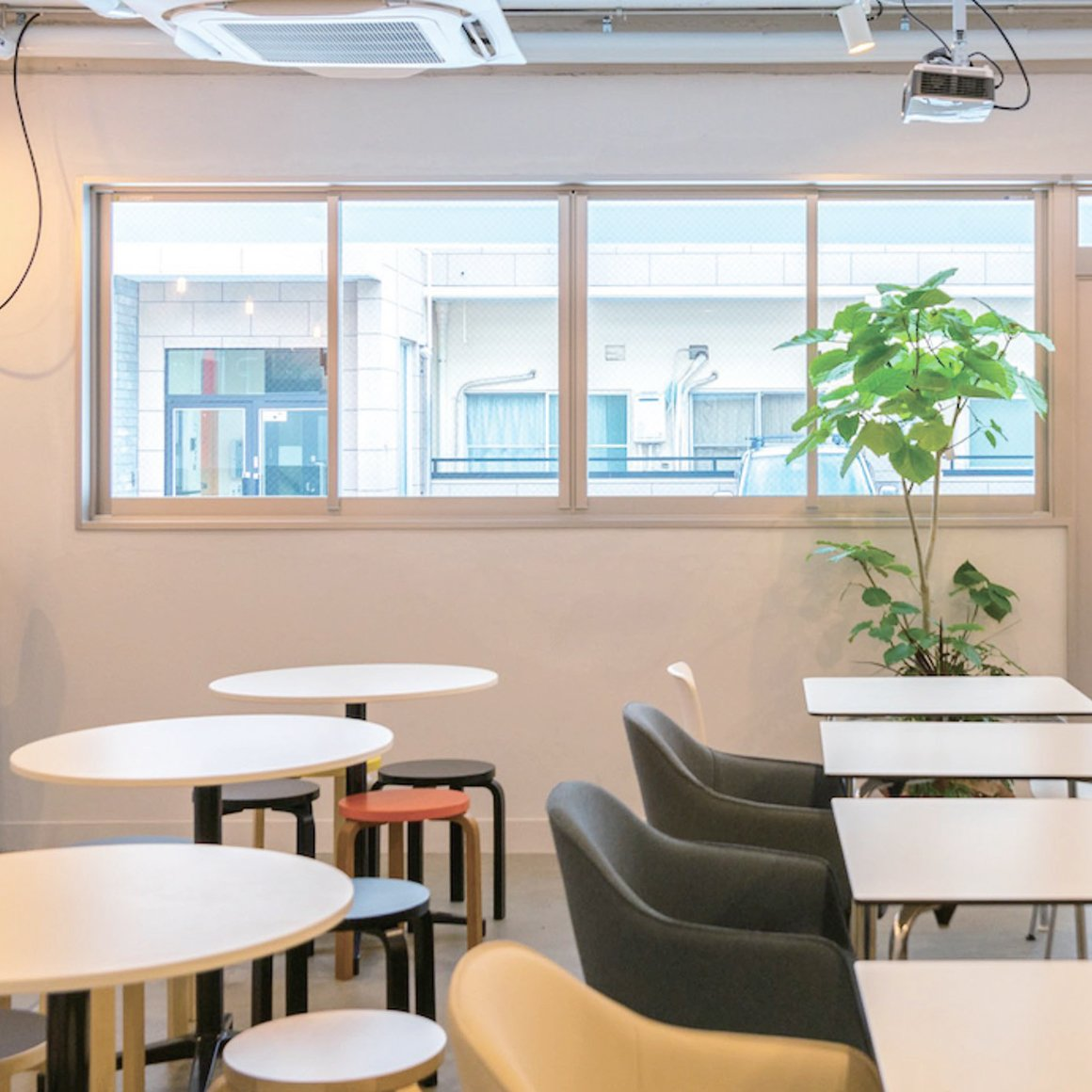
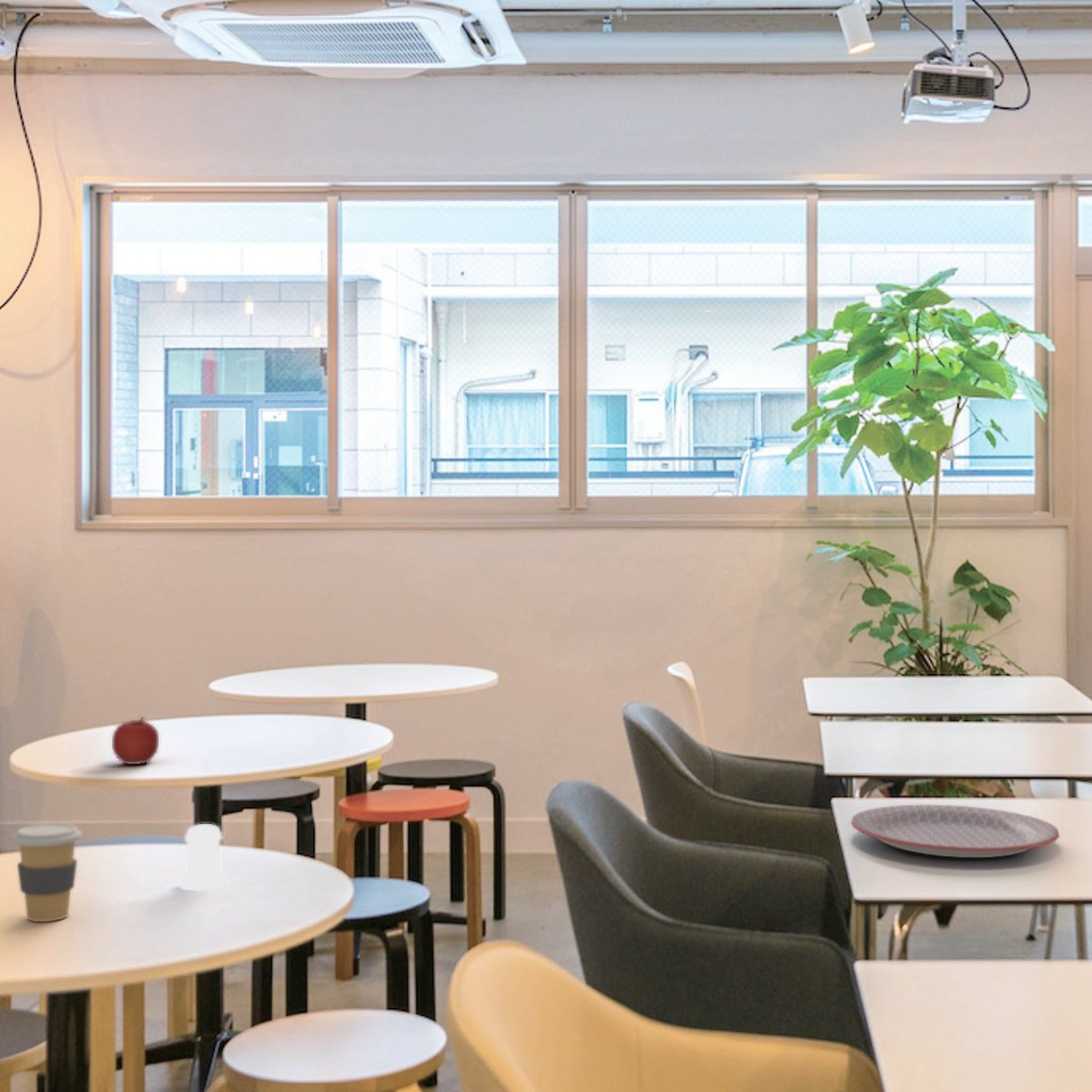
+ plate (953, 832)
+ coffee cup (47, 873)
+ salt shaker (203, 853)
+ apple (136, 740)
